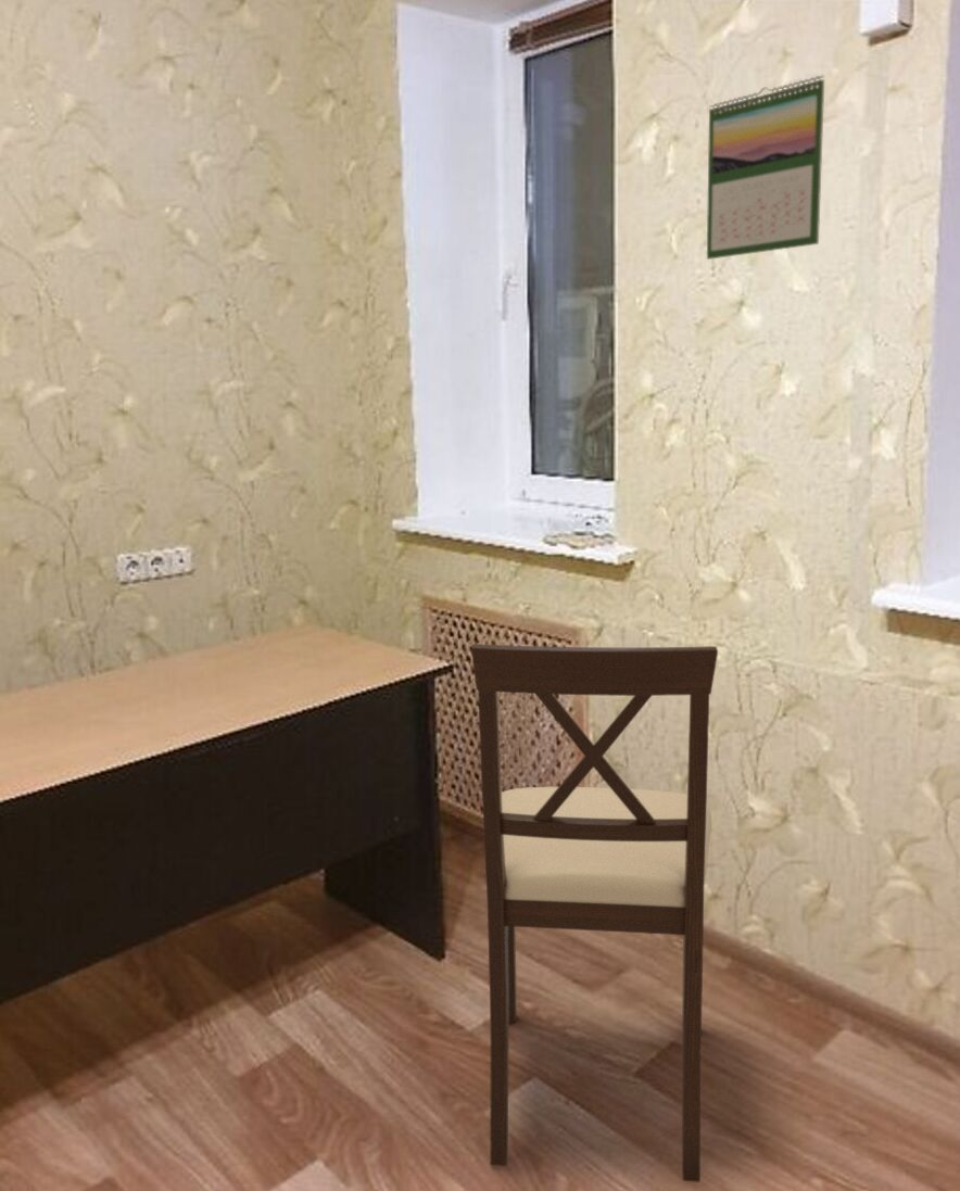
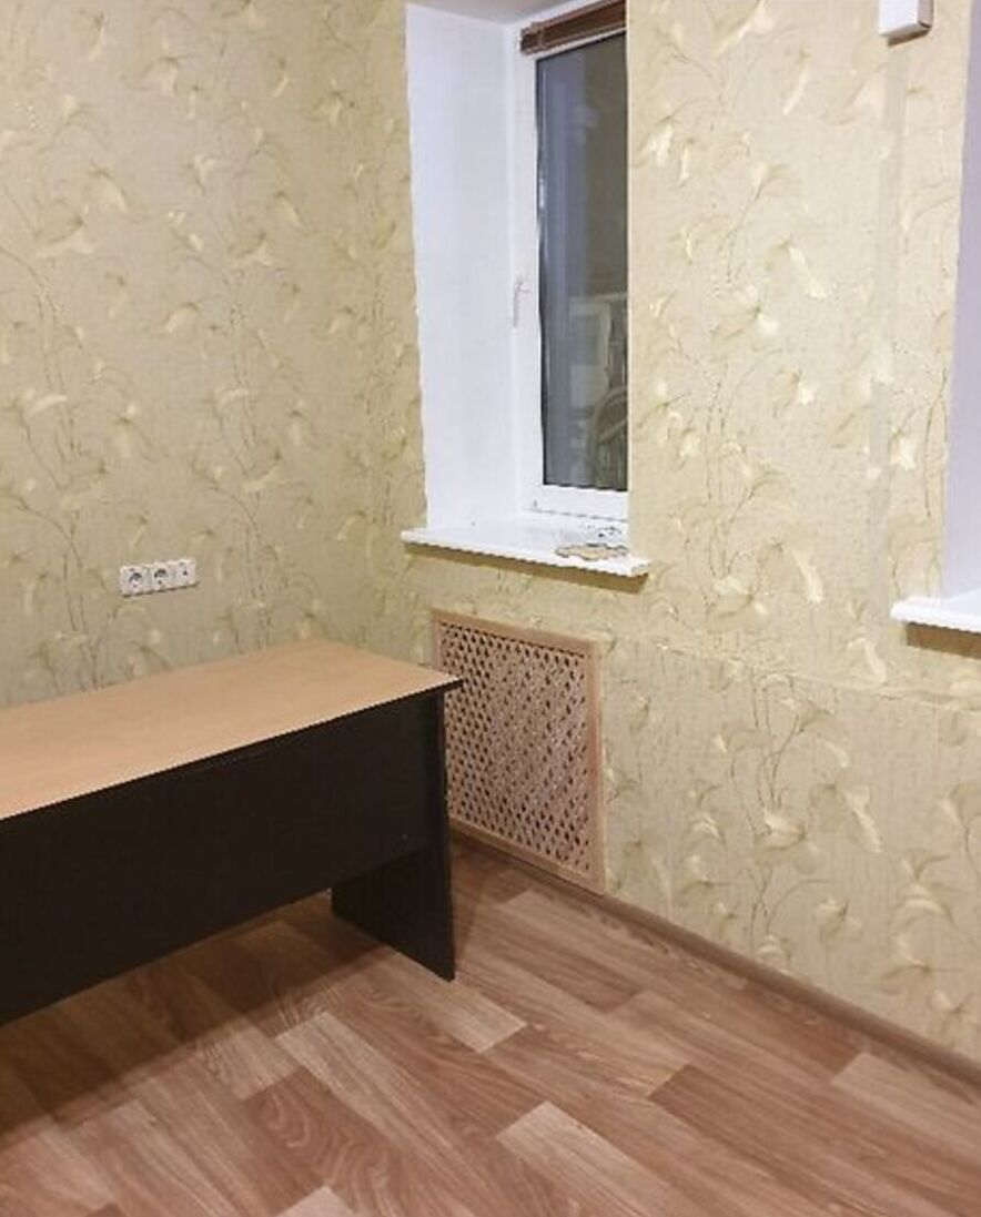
- calendar (762, 170)
- chair (594, 863)
